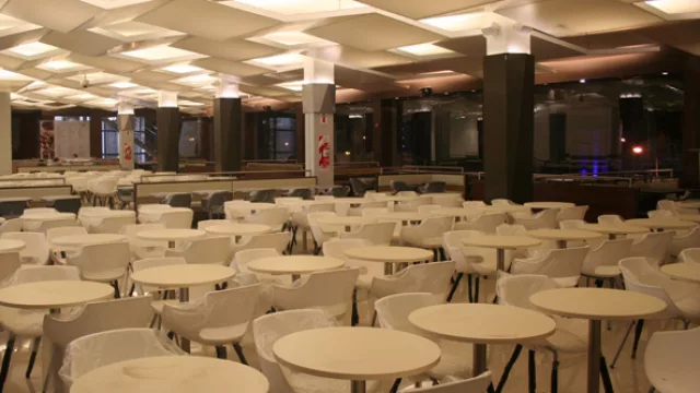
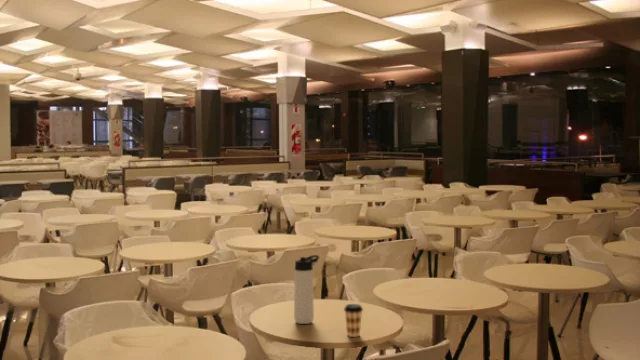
+ thermos bottle (307, 288)
+ coffee cup (353, 320)
